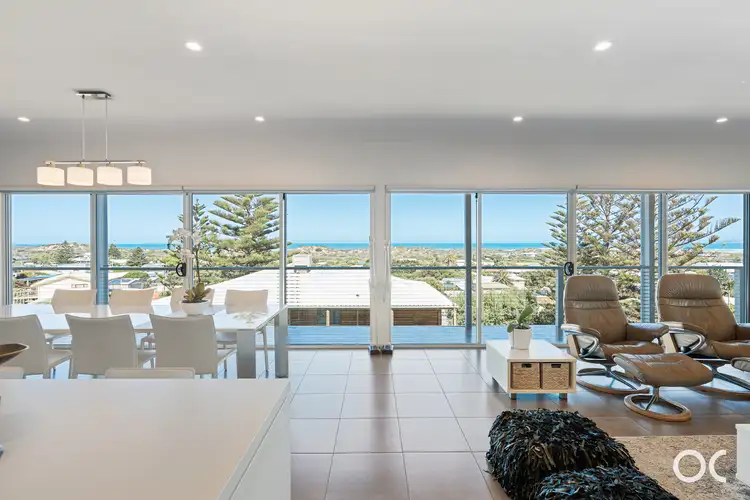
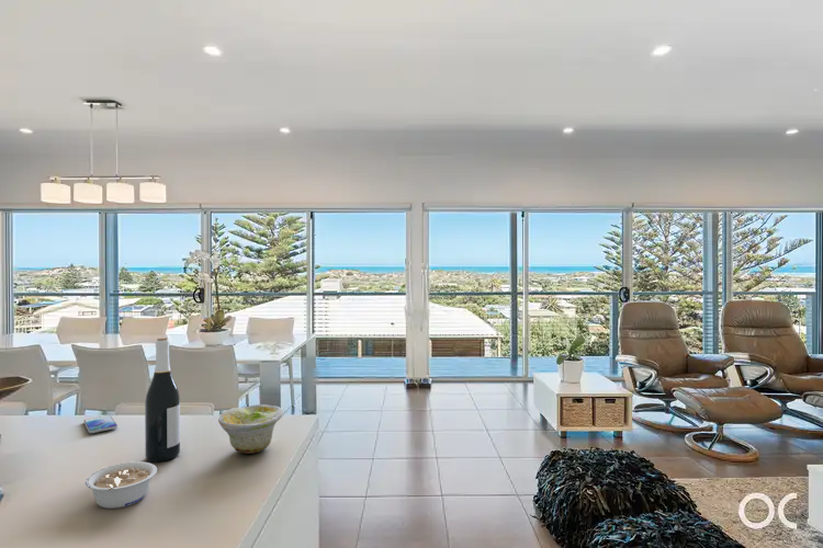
+ wine bottle (162, 397)
+ bowl (251, 430)
+ legume (123, 484)
+ smartphone (100, 423)
